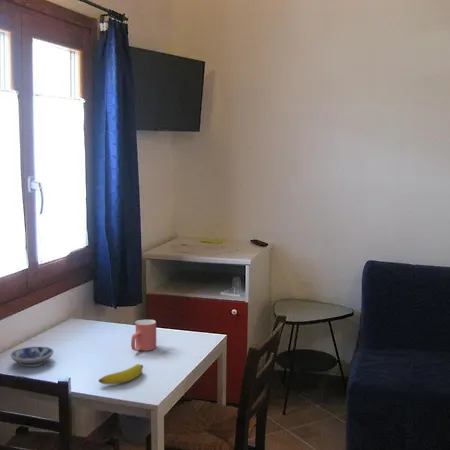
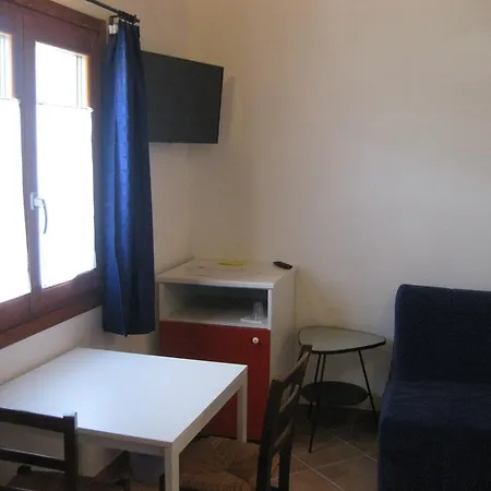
- banana (126, 371)
- mug (142, 336)
- bowl (32, 357)
